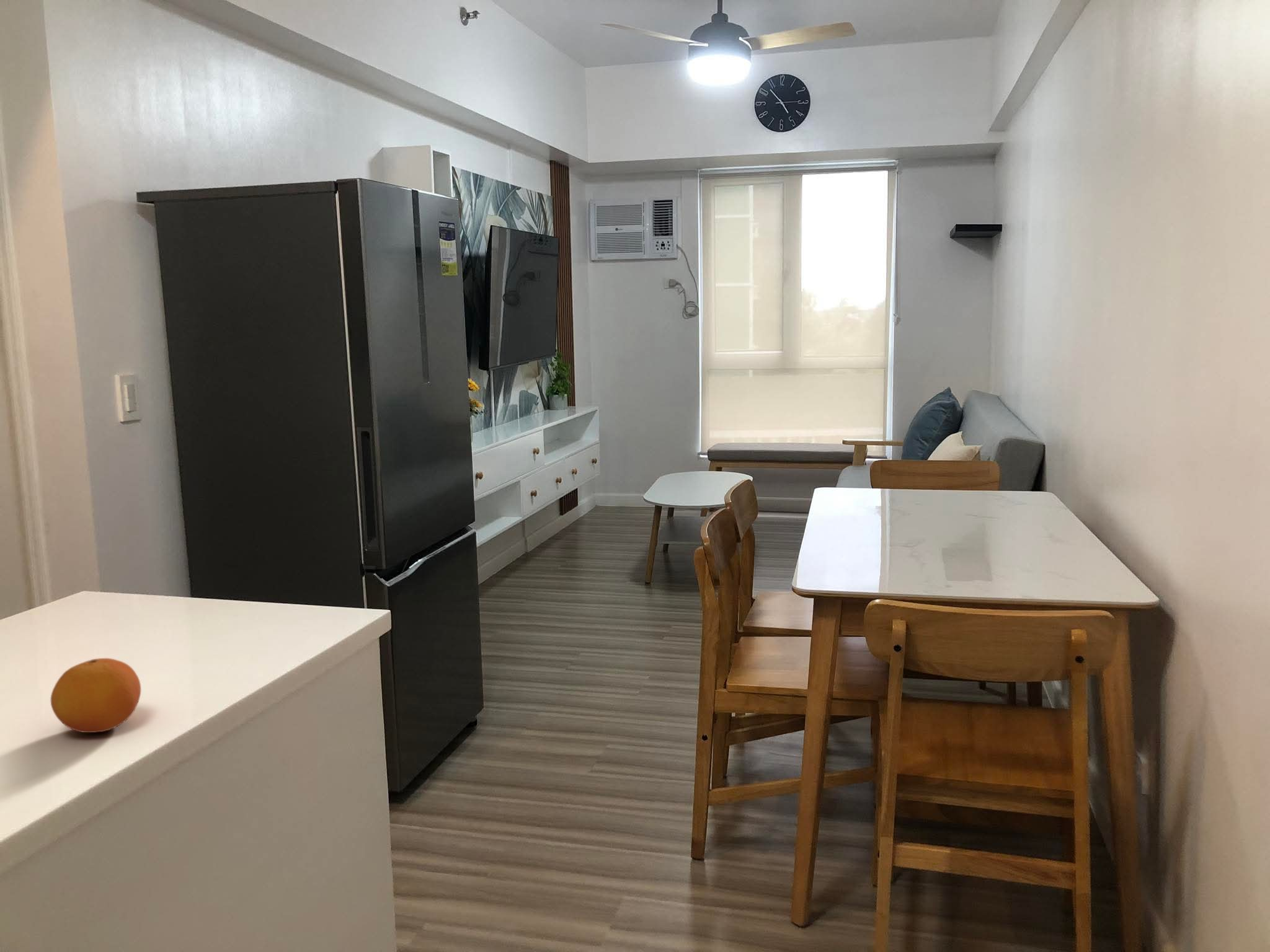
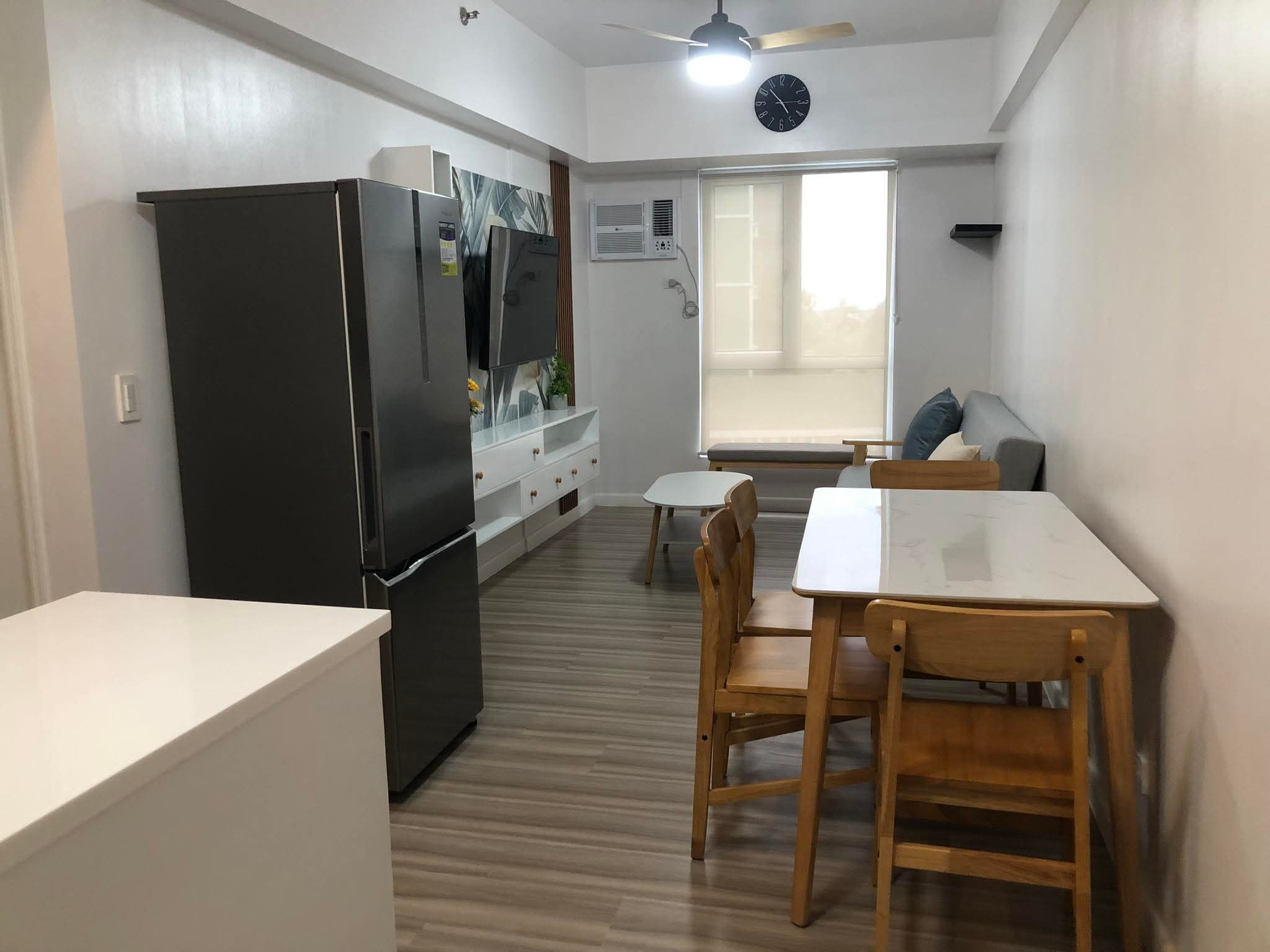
- fruit (97, 694)
